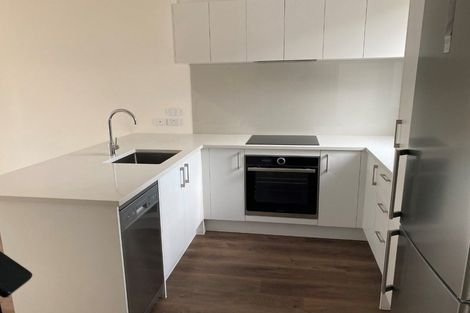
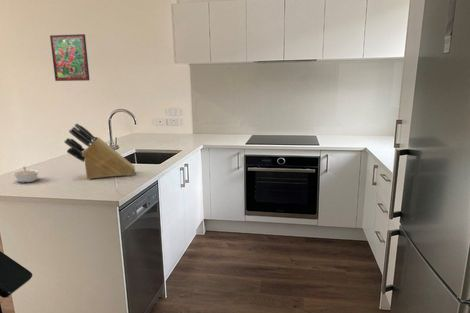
+ knife block (100, 149)
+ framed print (69, 58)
+ legume (25, 175)
